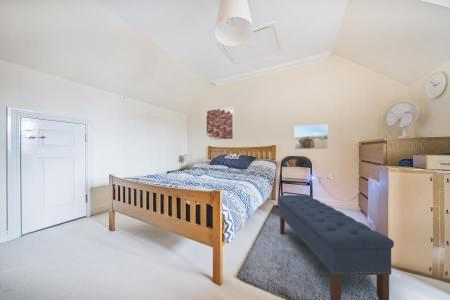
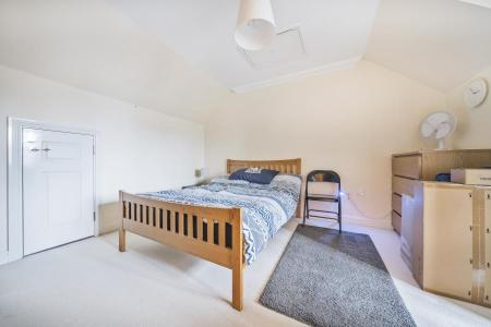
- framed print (310, 137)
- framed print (219, 124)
- bench (317, 233)
